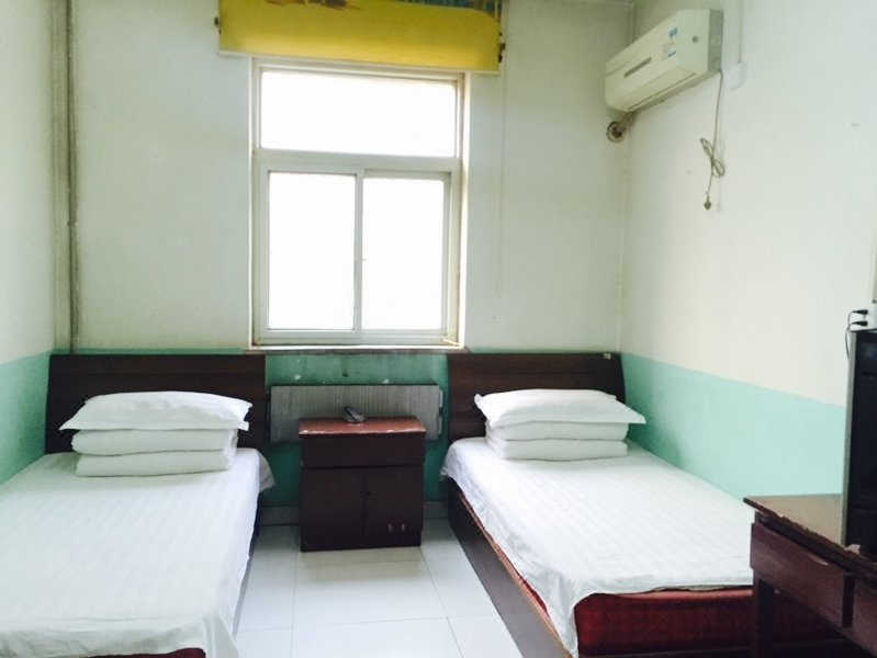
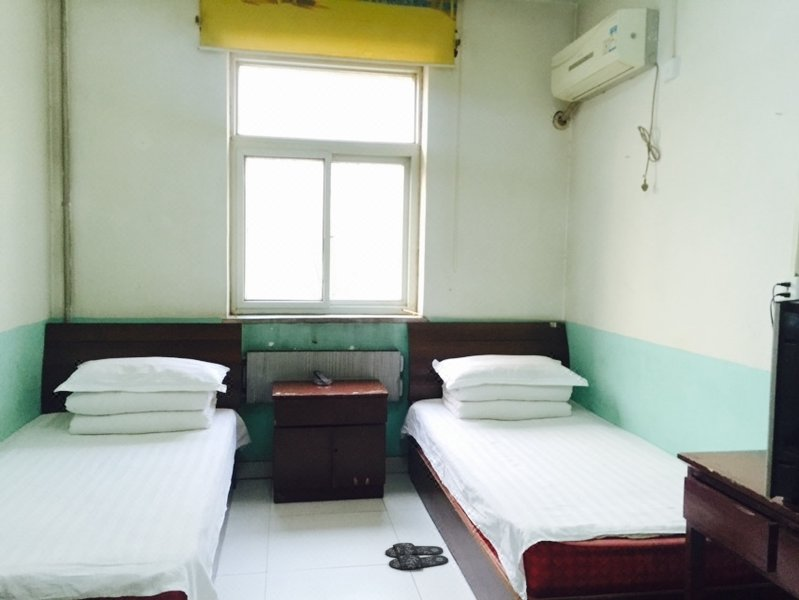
+ slippers (416, 553)
